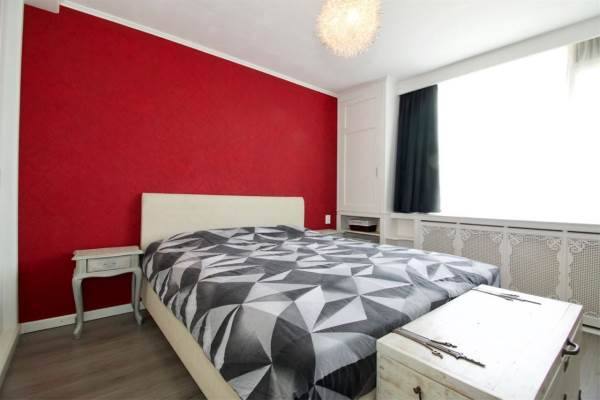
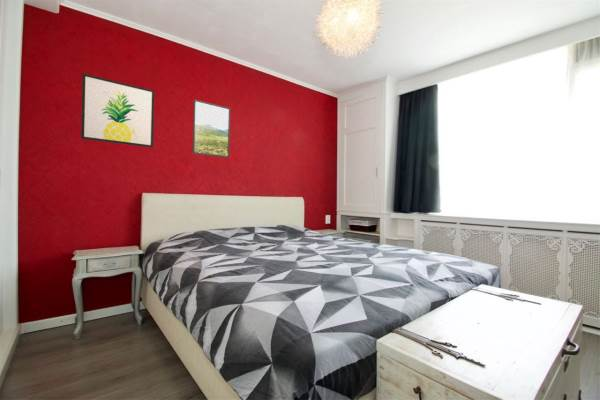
+ wall art (120, 113)
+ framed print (212, 130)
